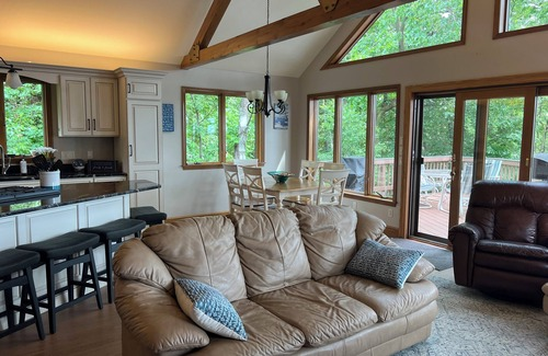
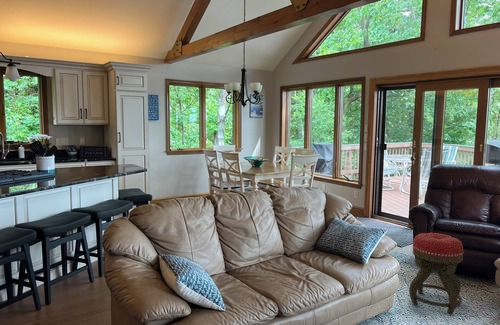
+ ottoman (436, 268)
